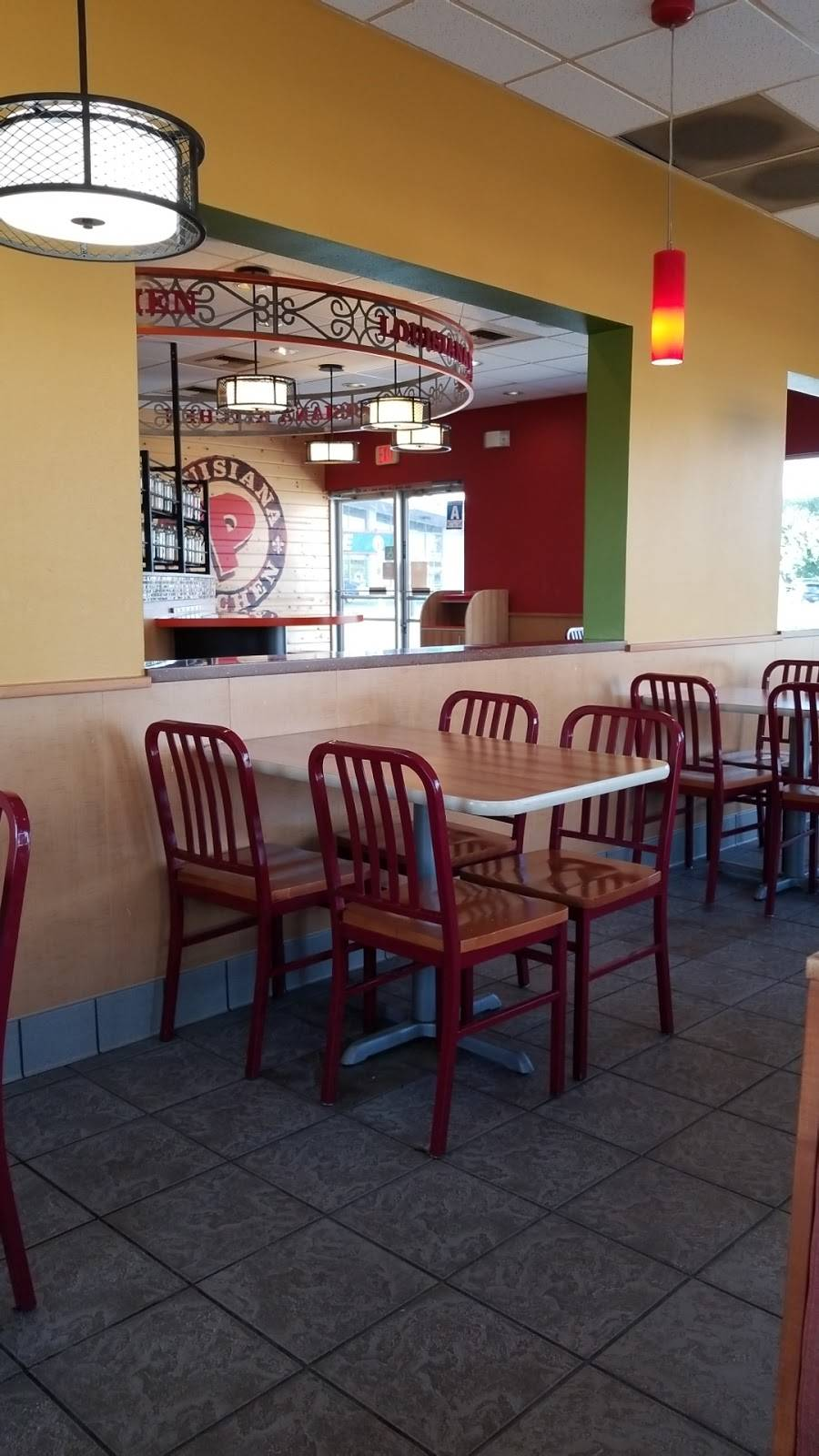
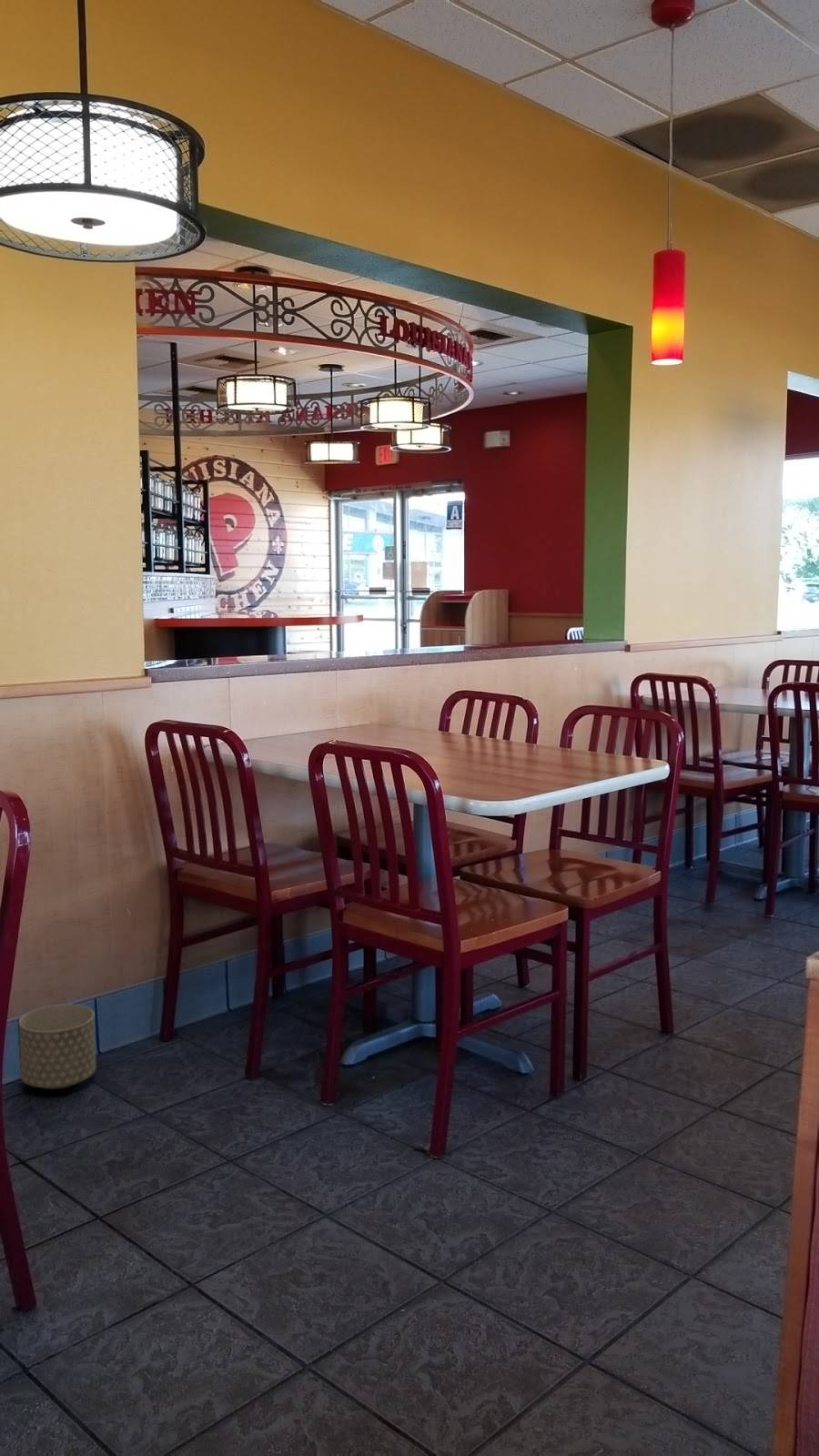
+ planter (57, 1050)
